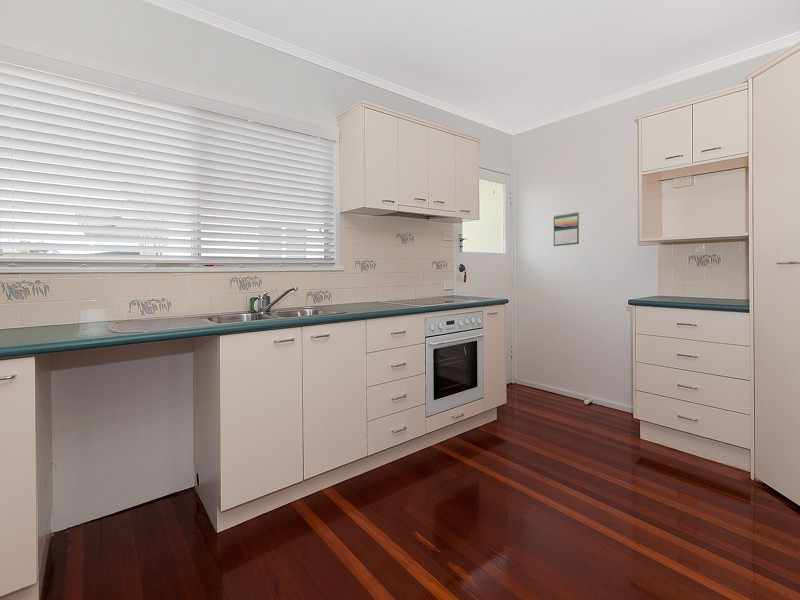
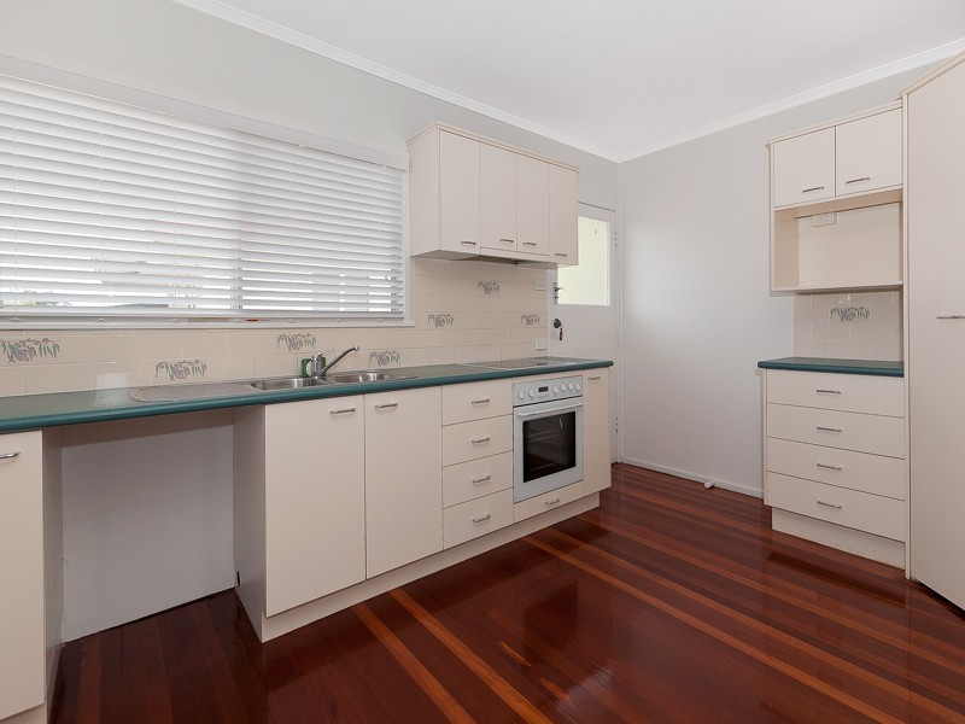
- calendar (566, 229)
